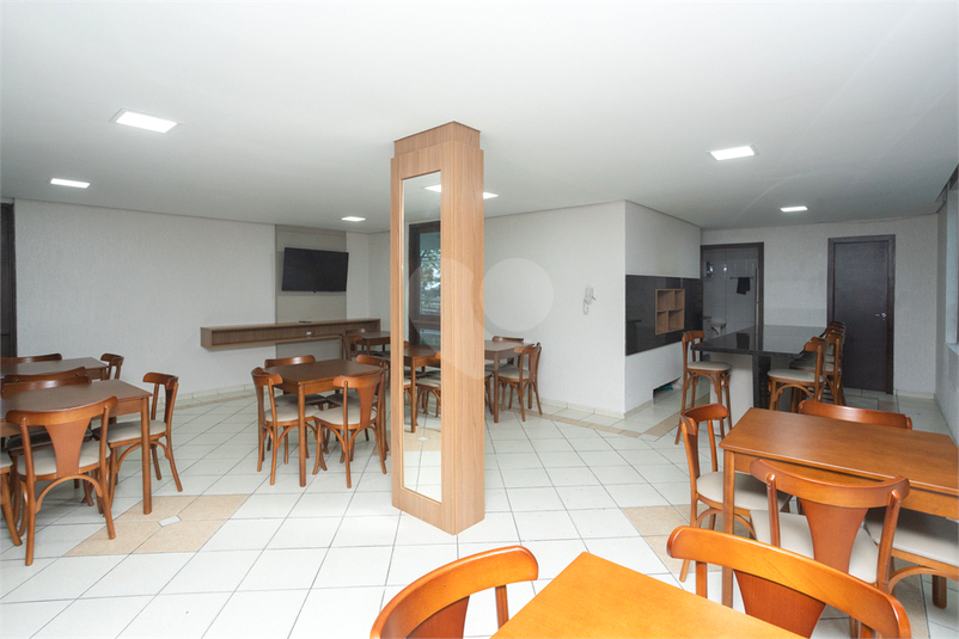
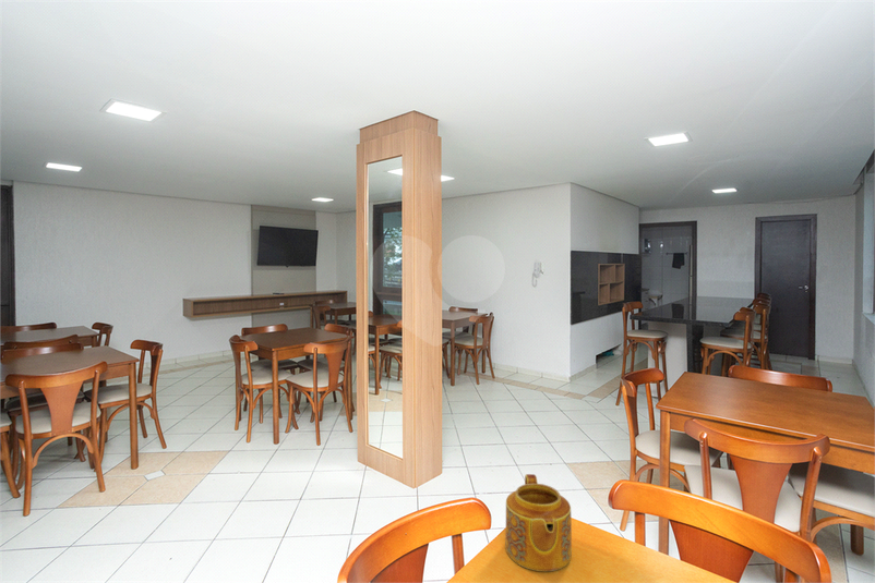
+ teapot (538, 523)
